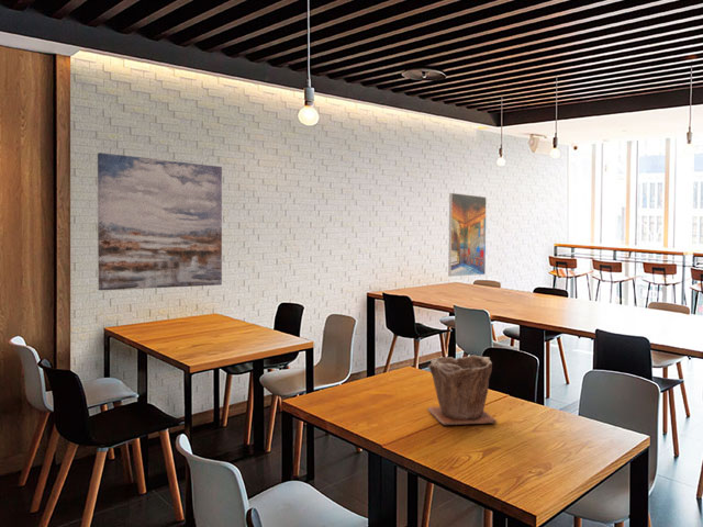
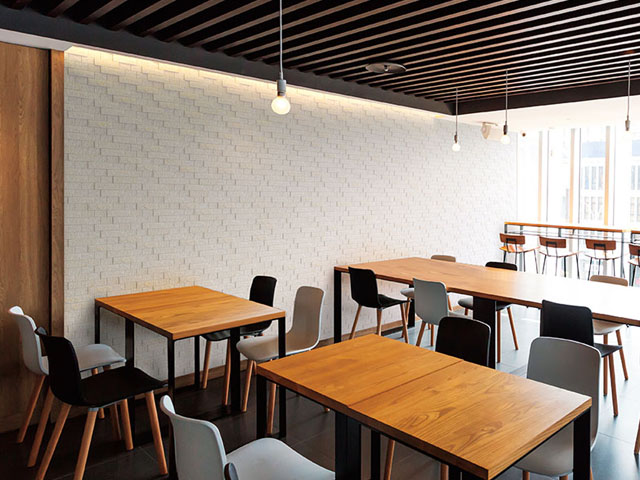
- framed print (468, 235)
- plant pot (460, 386)
- wall art (164, 224)
